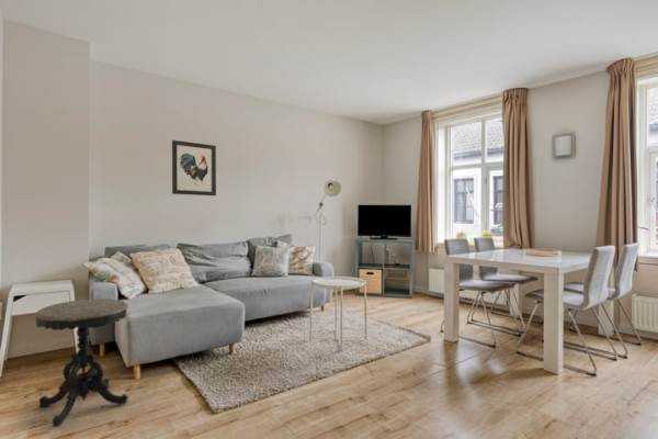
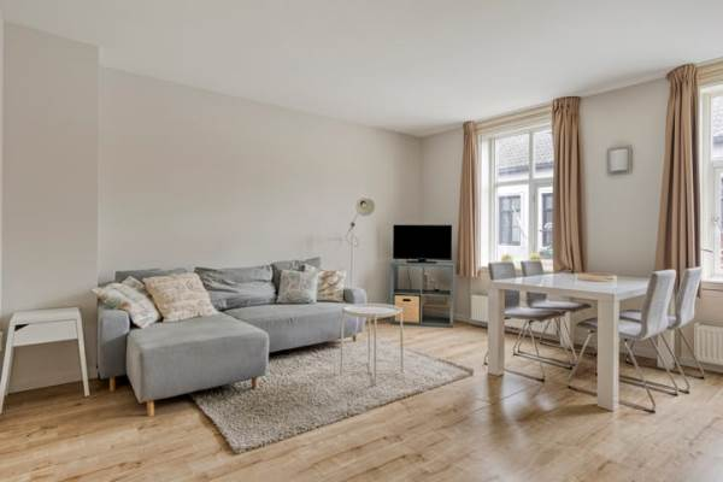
- wall art (194, 168)
- side table (83, 354)
